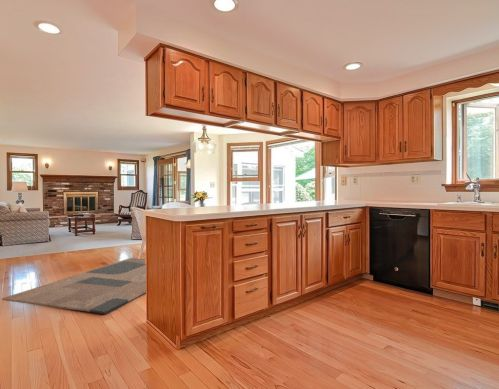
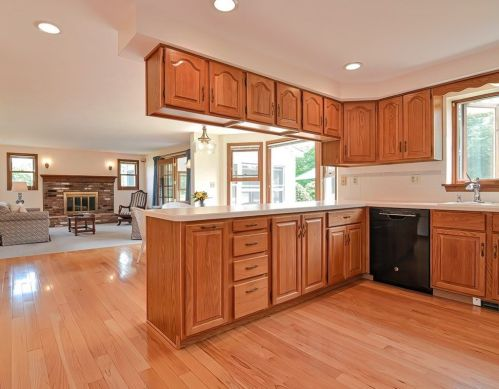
- rug (121, 277)
